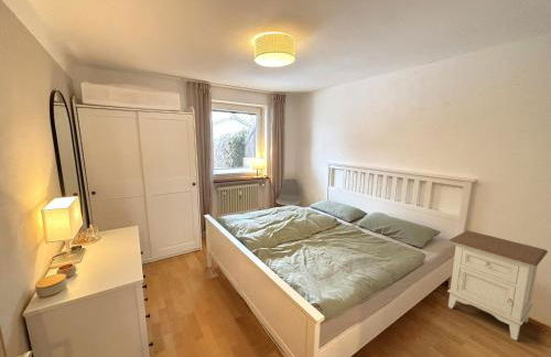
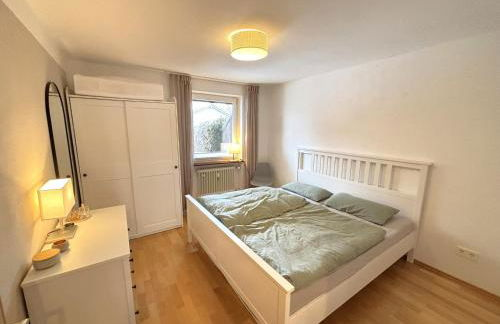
- nightstand (490, 280)
